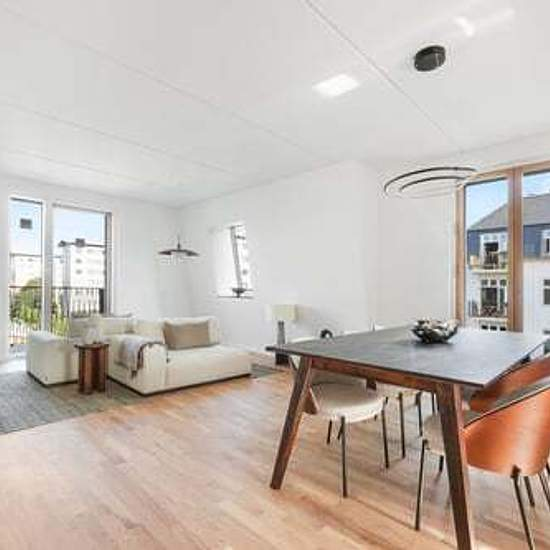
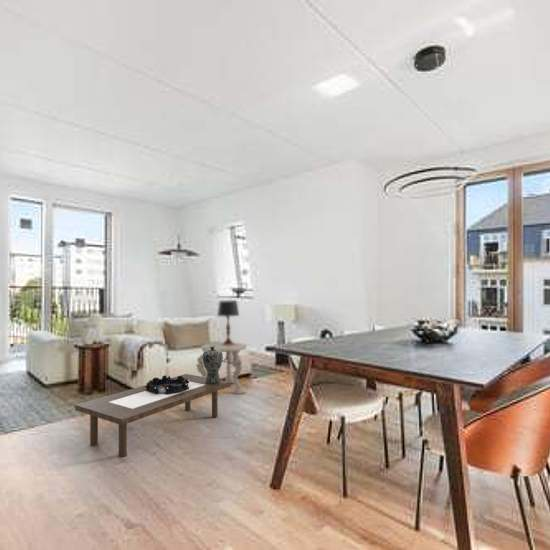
+ table lamp (228, 322)
+ decorative bowl (168, 383)
+ coffee table (160, 410)
+ side table (226, 367)
+ vase (212, 364)
